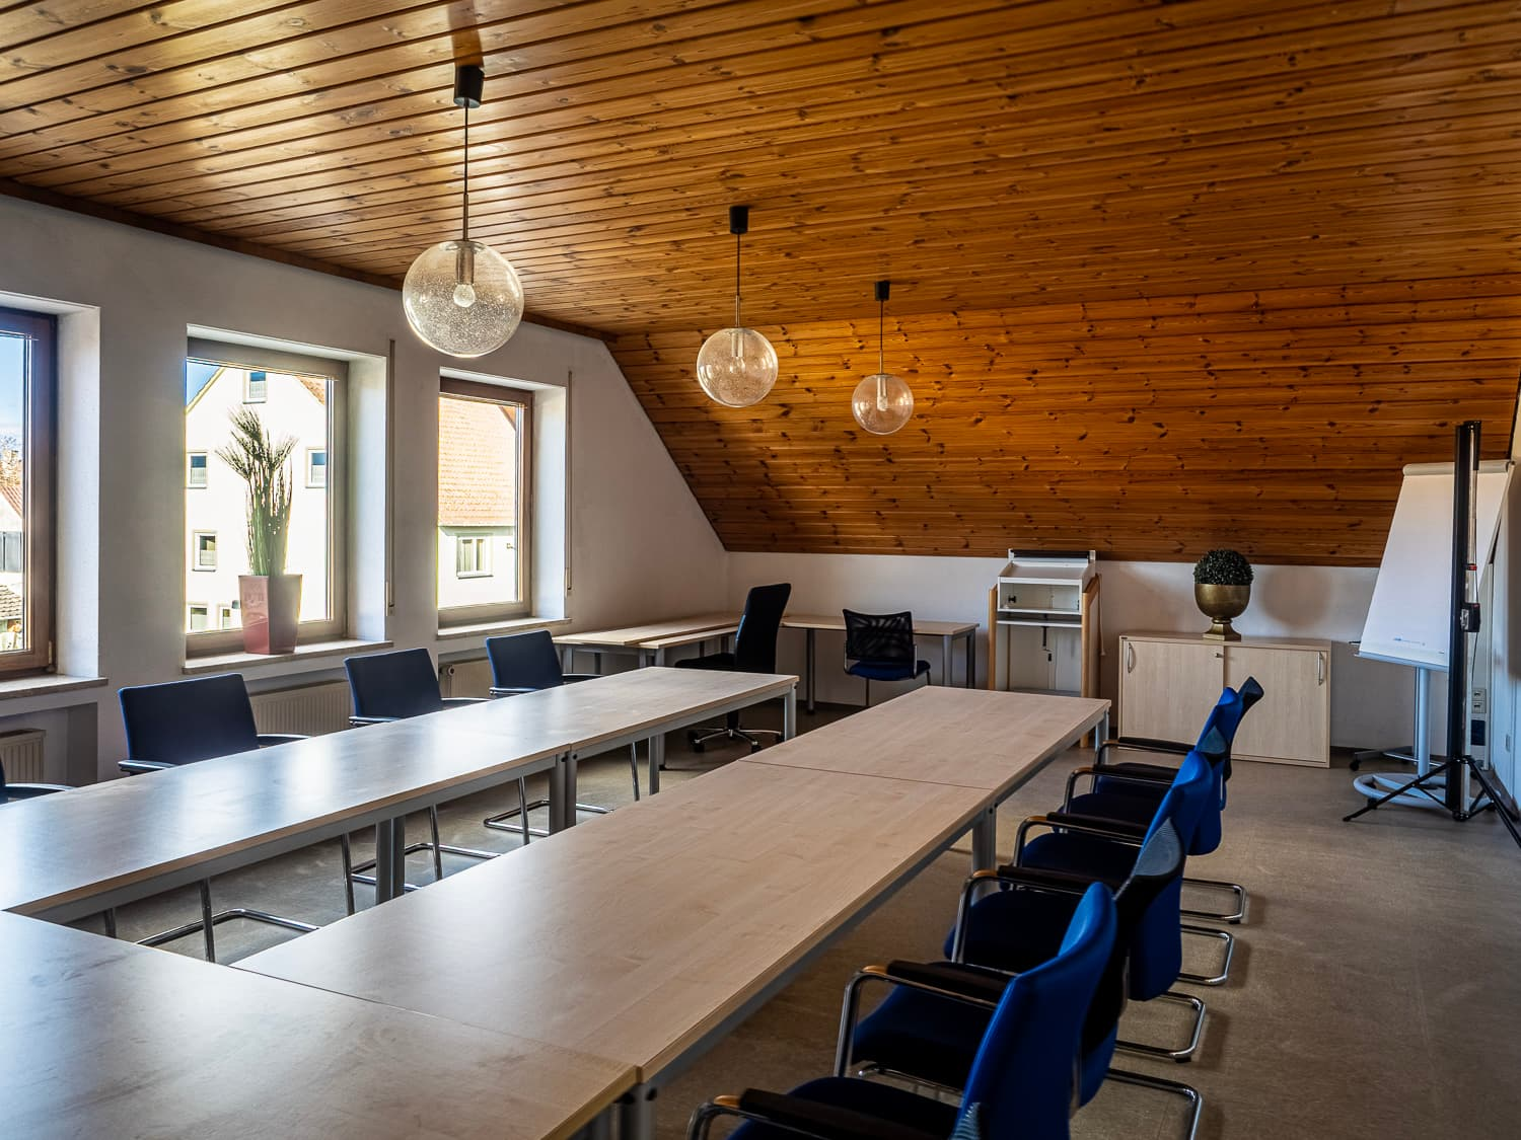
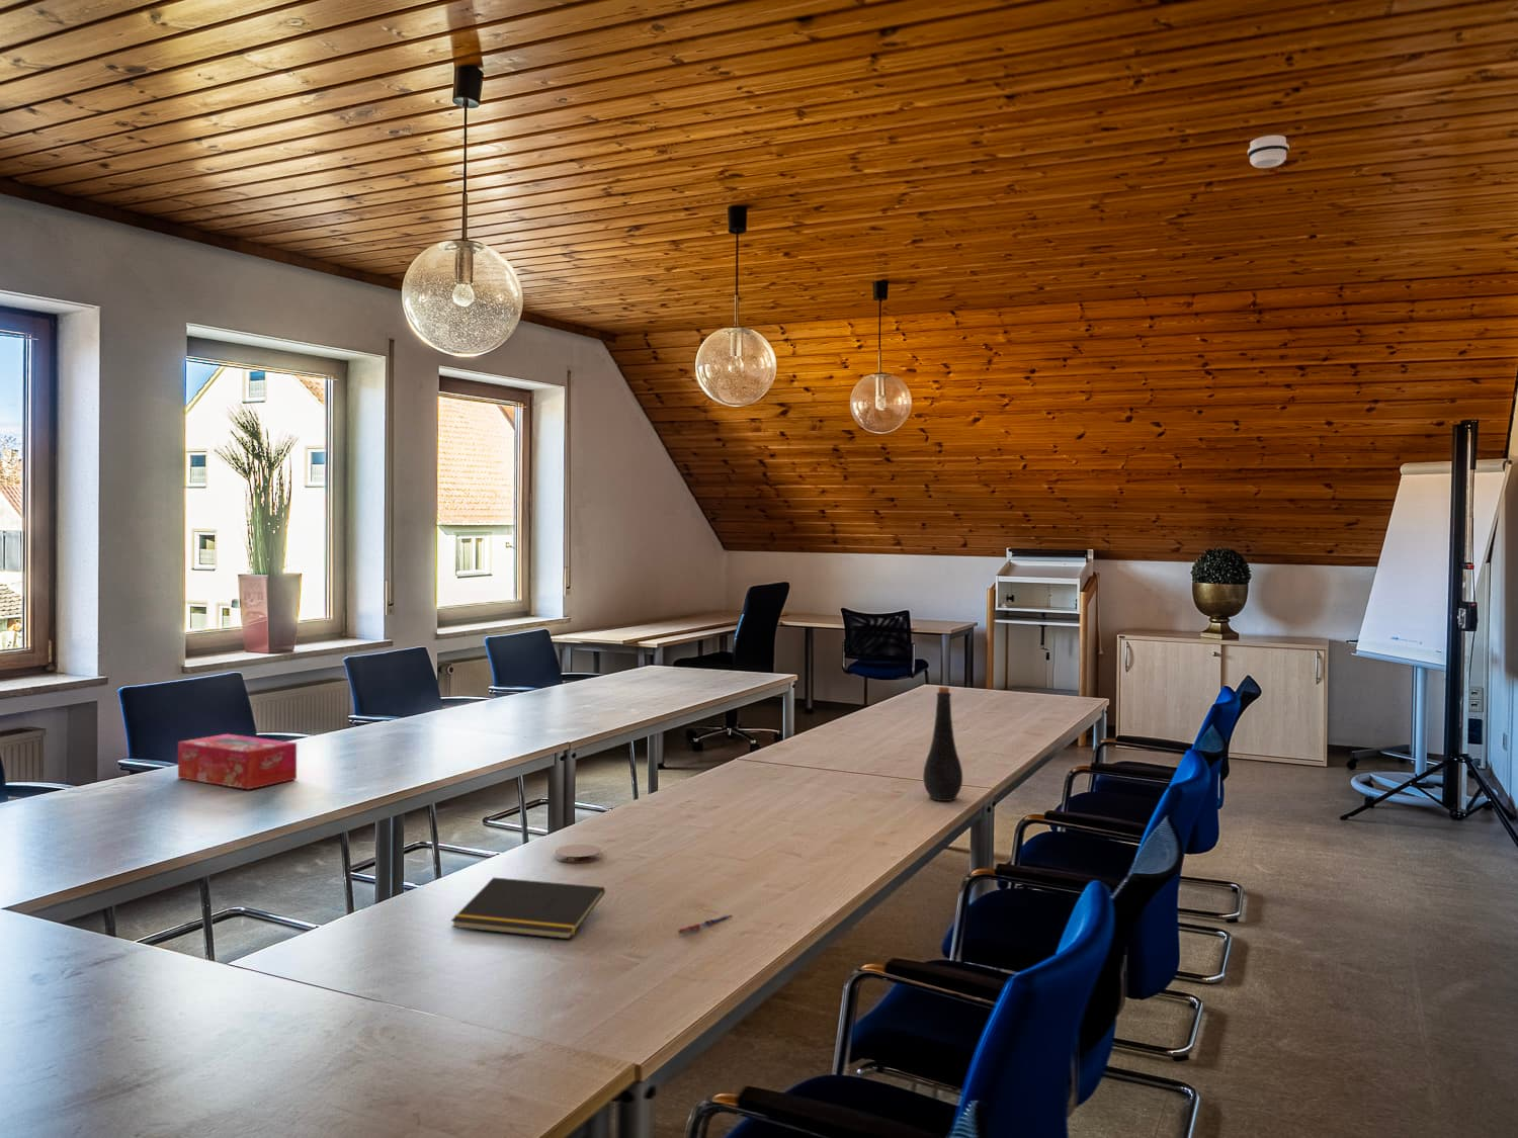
+ coaster (577, 852)
+ smoke detector (1268, 152)
+ pen (705, 923)
+ tissue box (237, 760)
+ notepad (530, 906)
+ bottle (943, 742)
